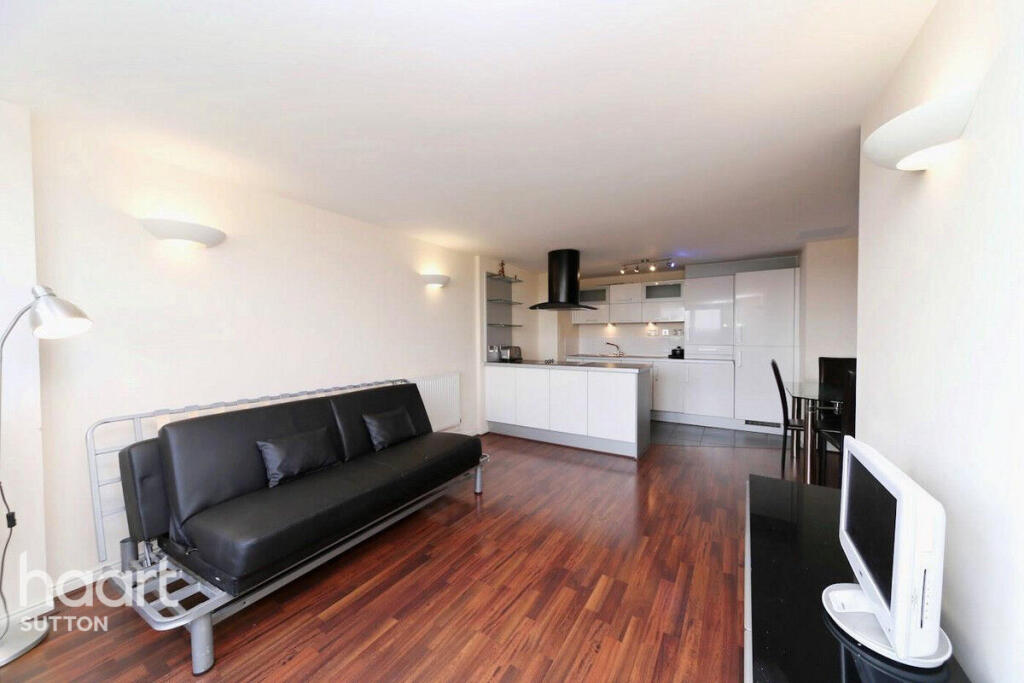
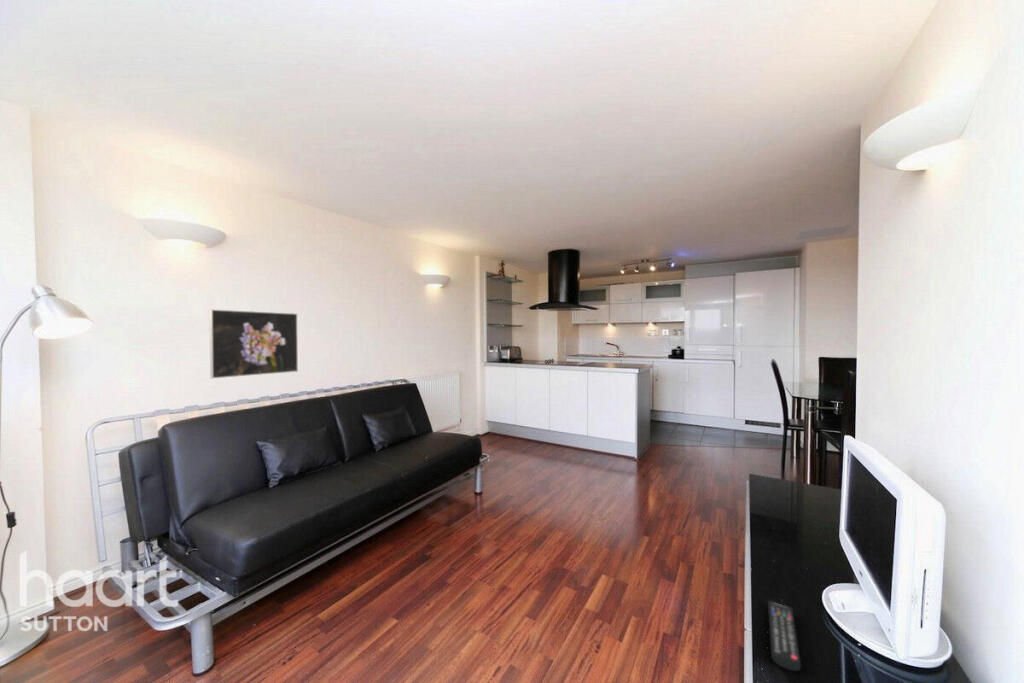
+ remote control (782, 632)
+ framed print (257, 343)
